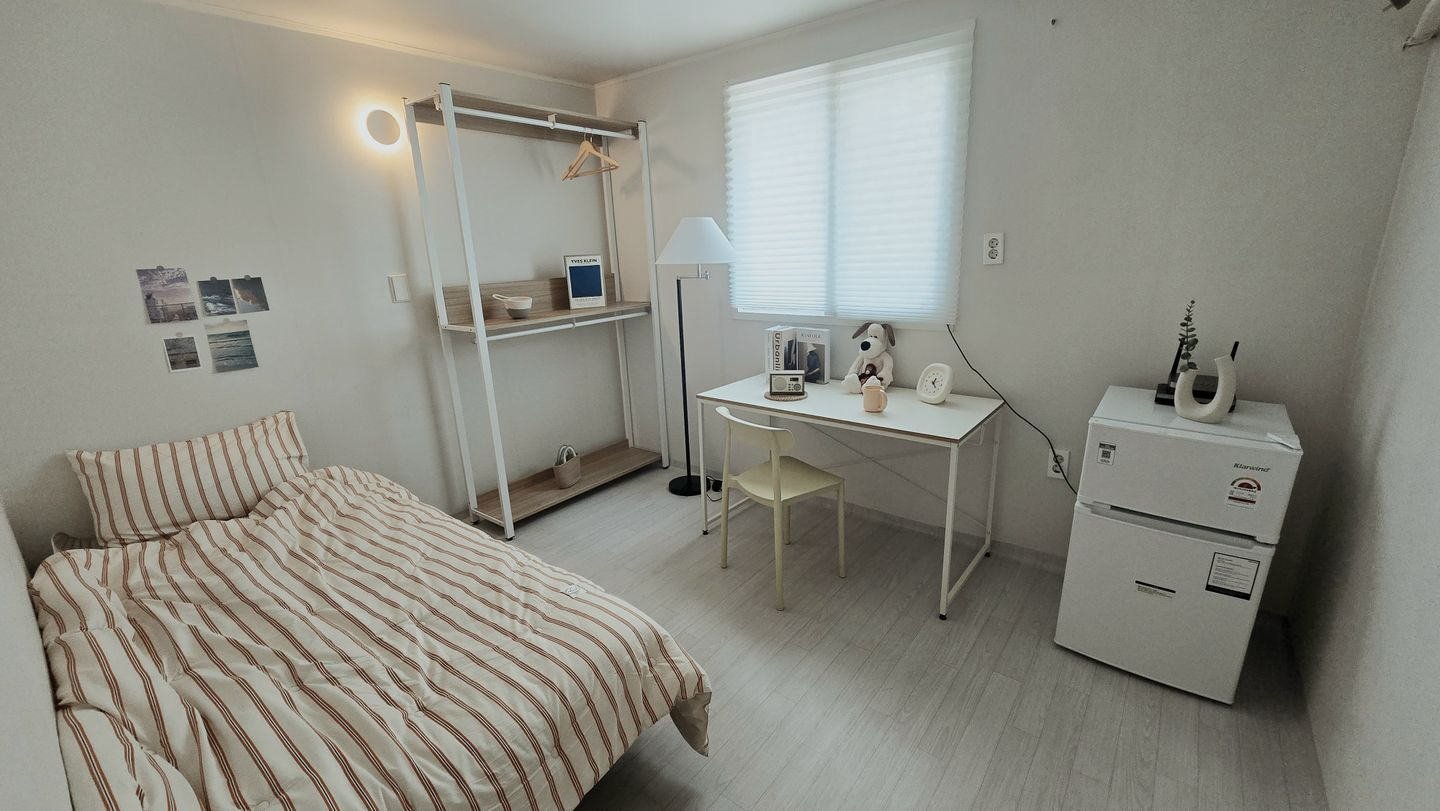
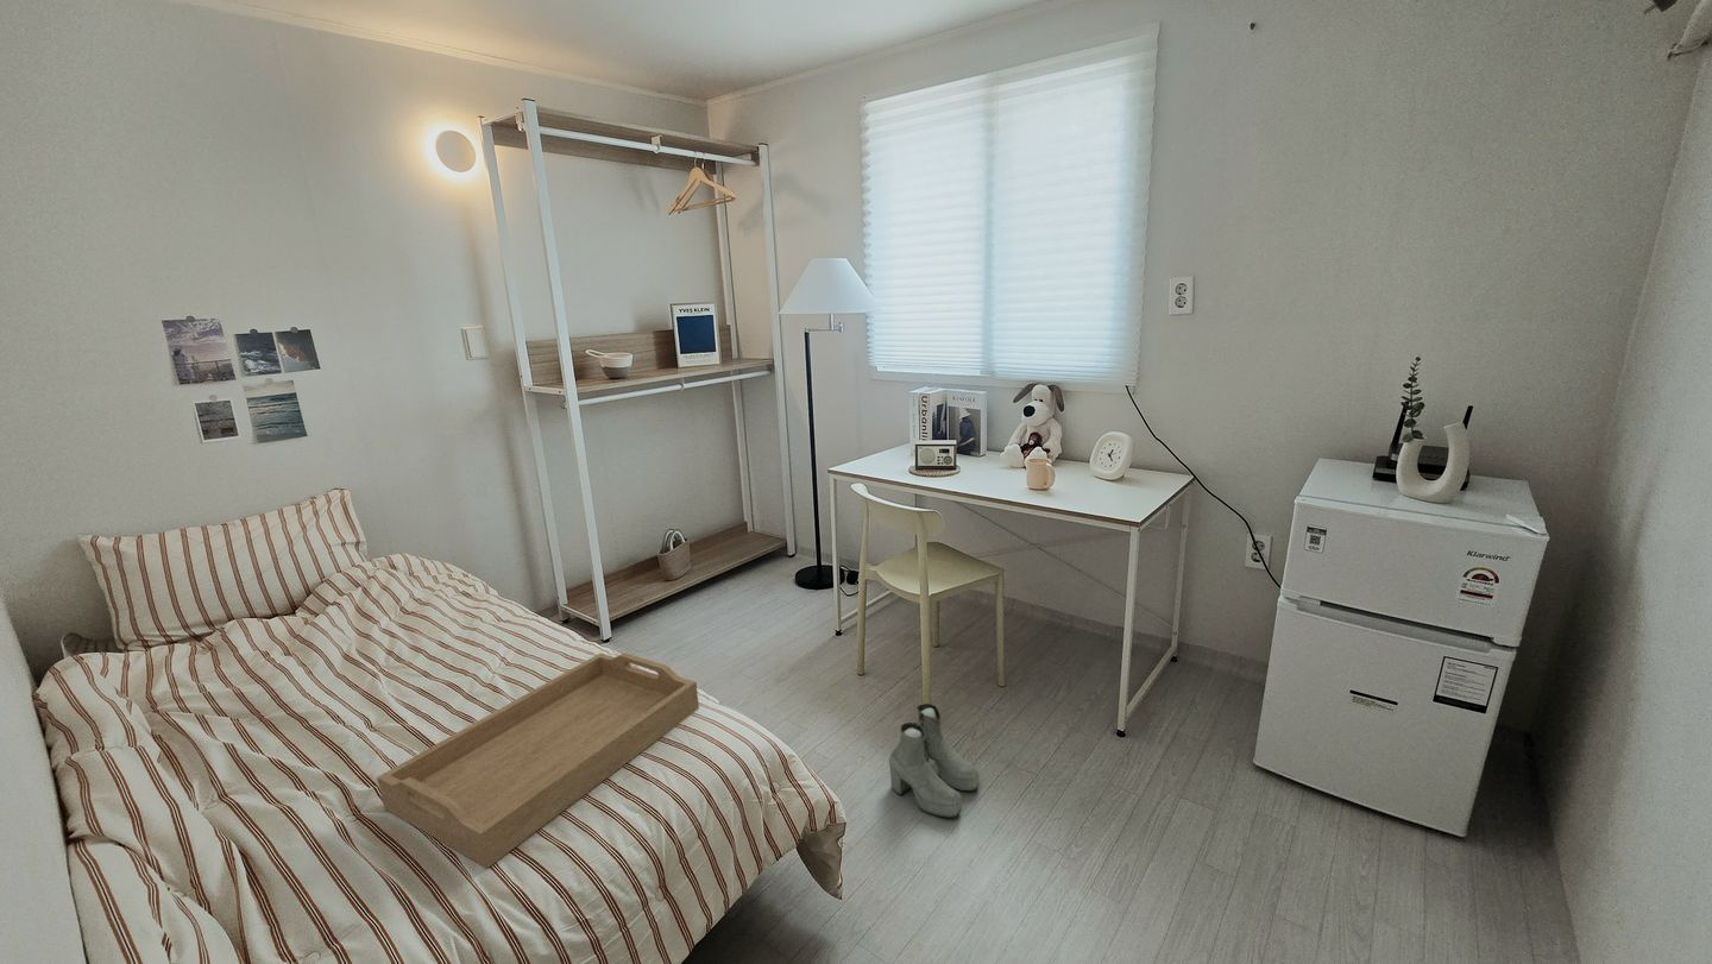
+ boots (933, 755)
+ serving tray (554, 735)
